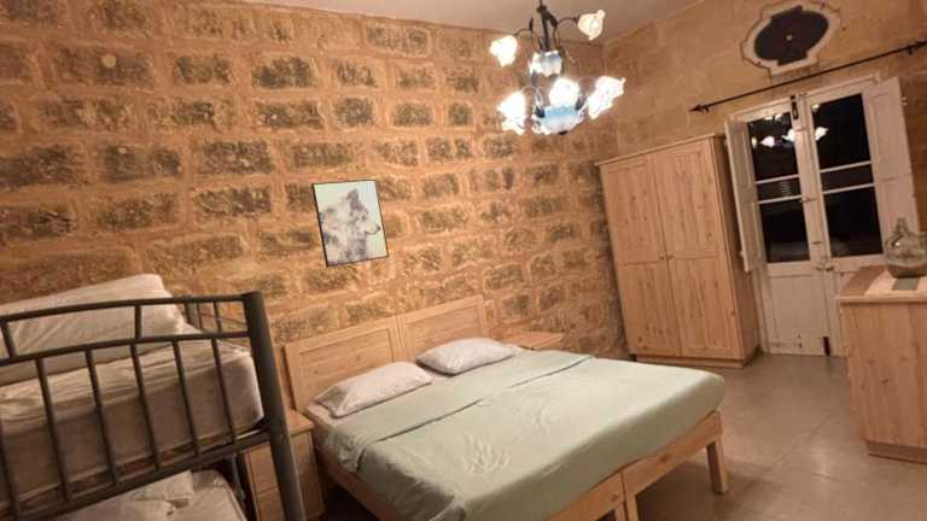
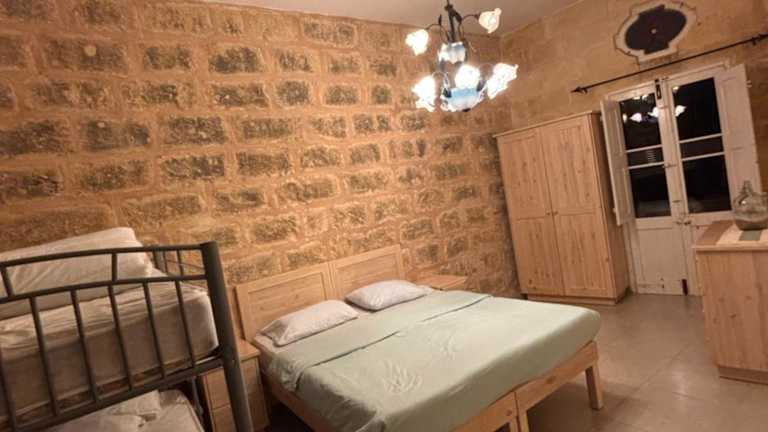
- wall art (351, 221)
